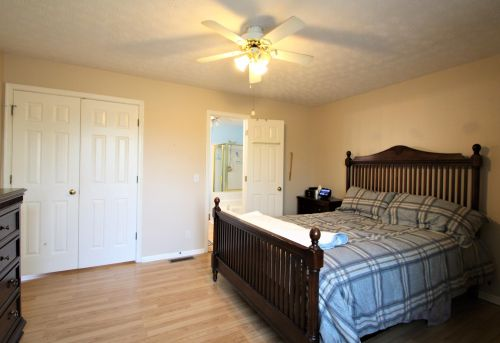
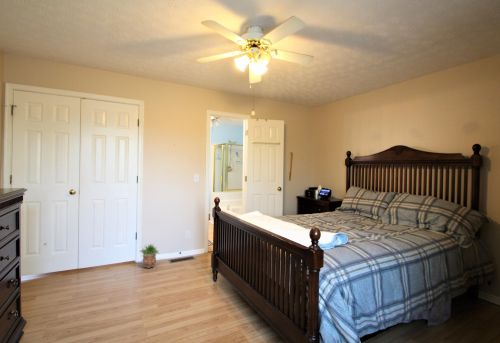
+ potted plant (149, 254)
